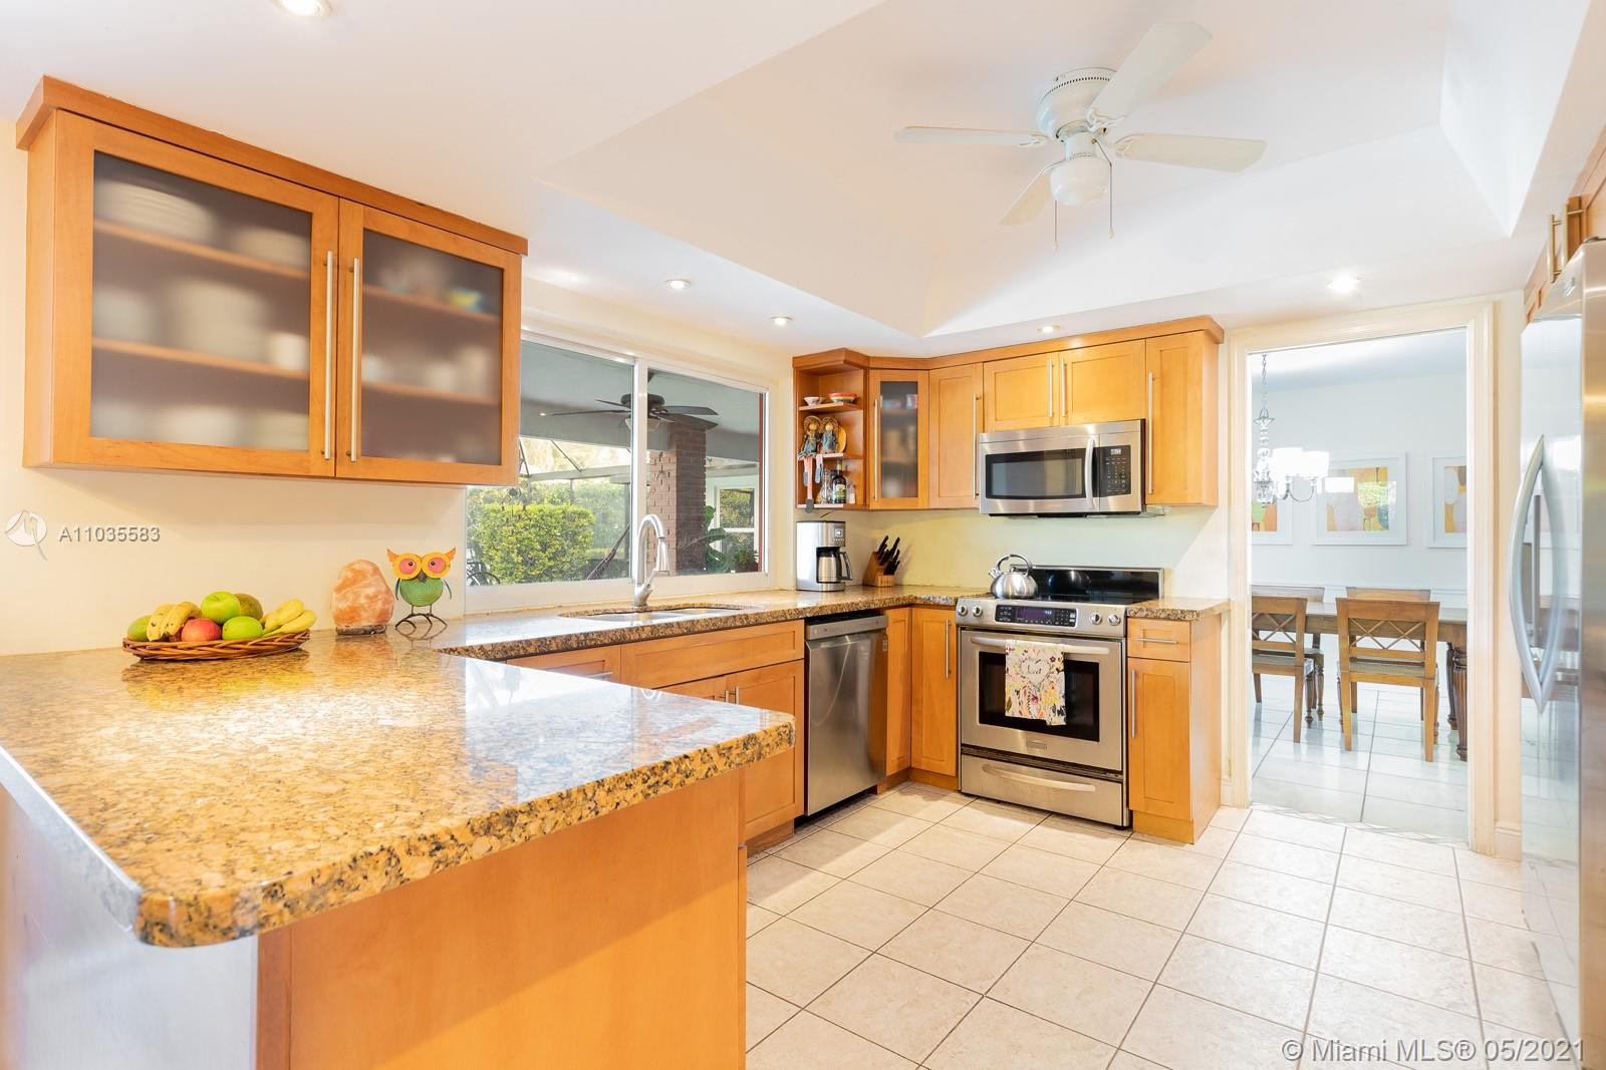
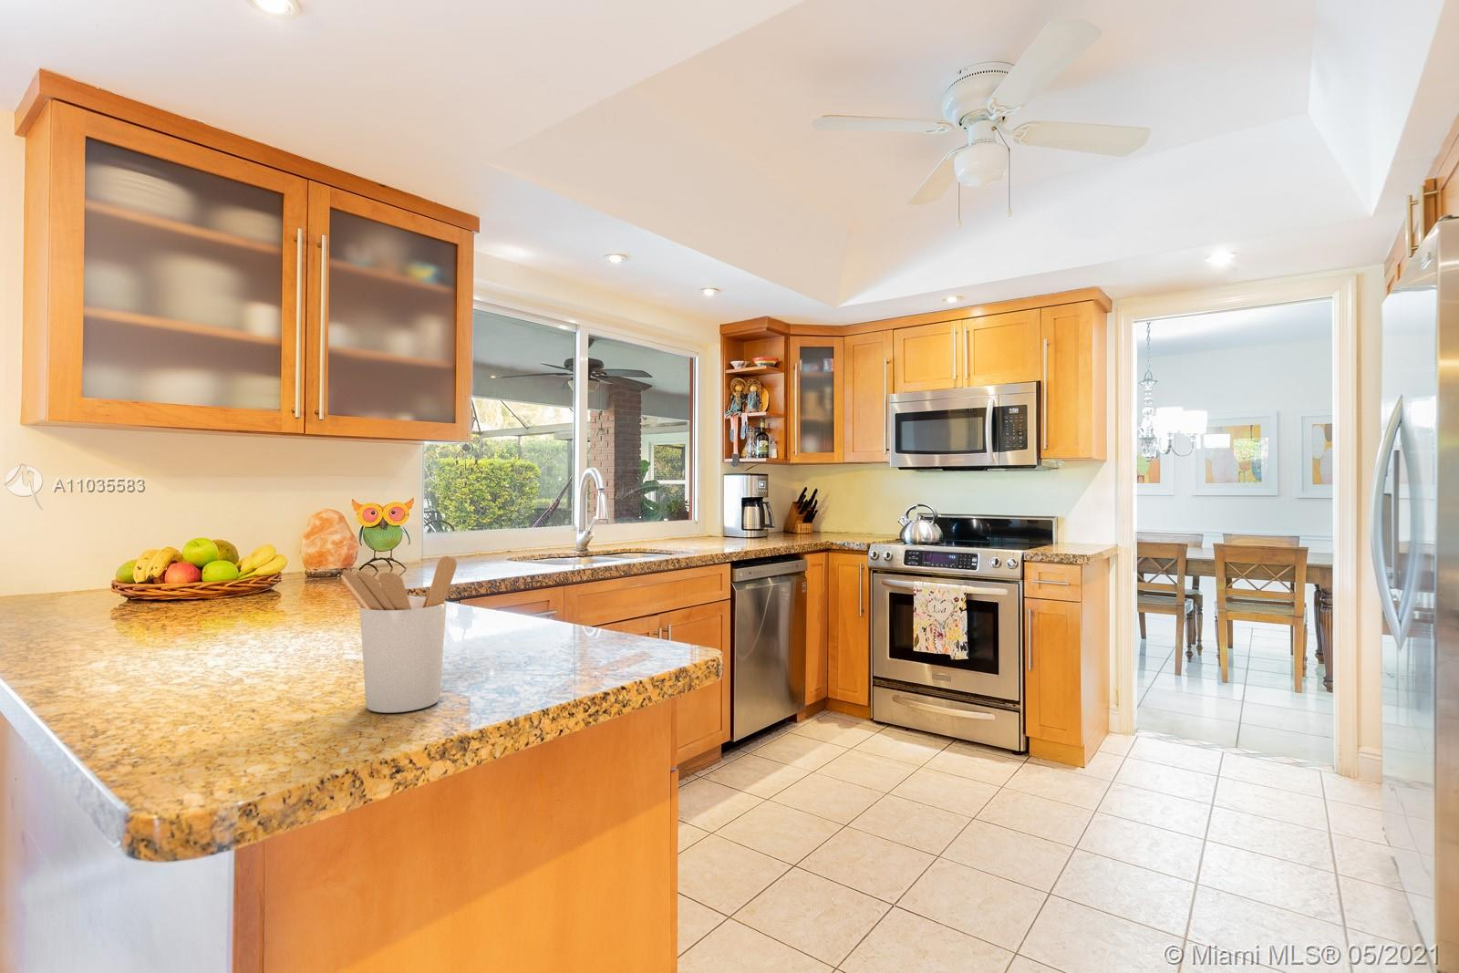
+ utensil holder (394, 633)
